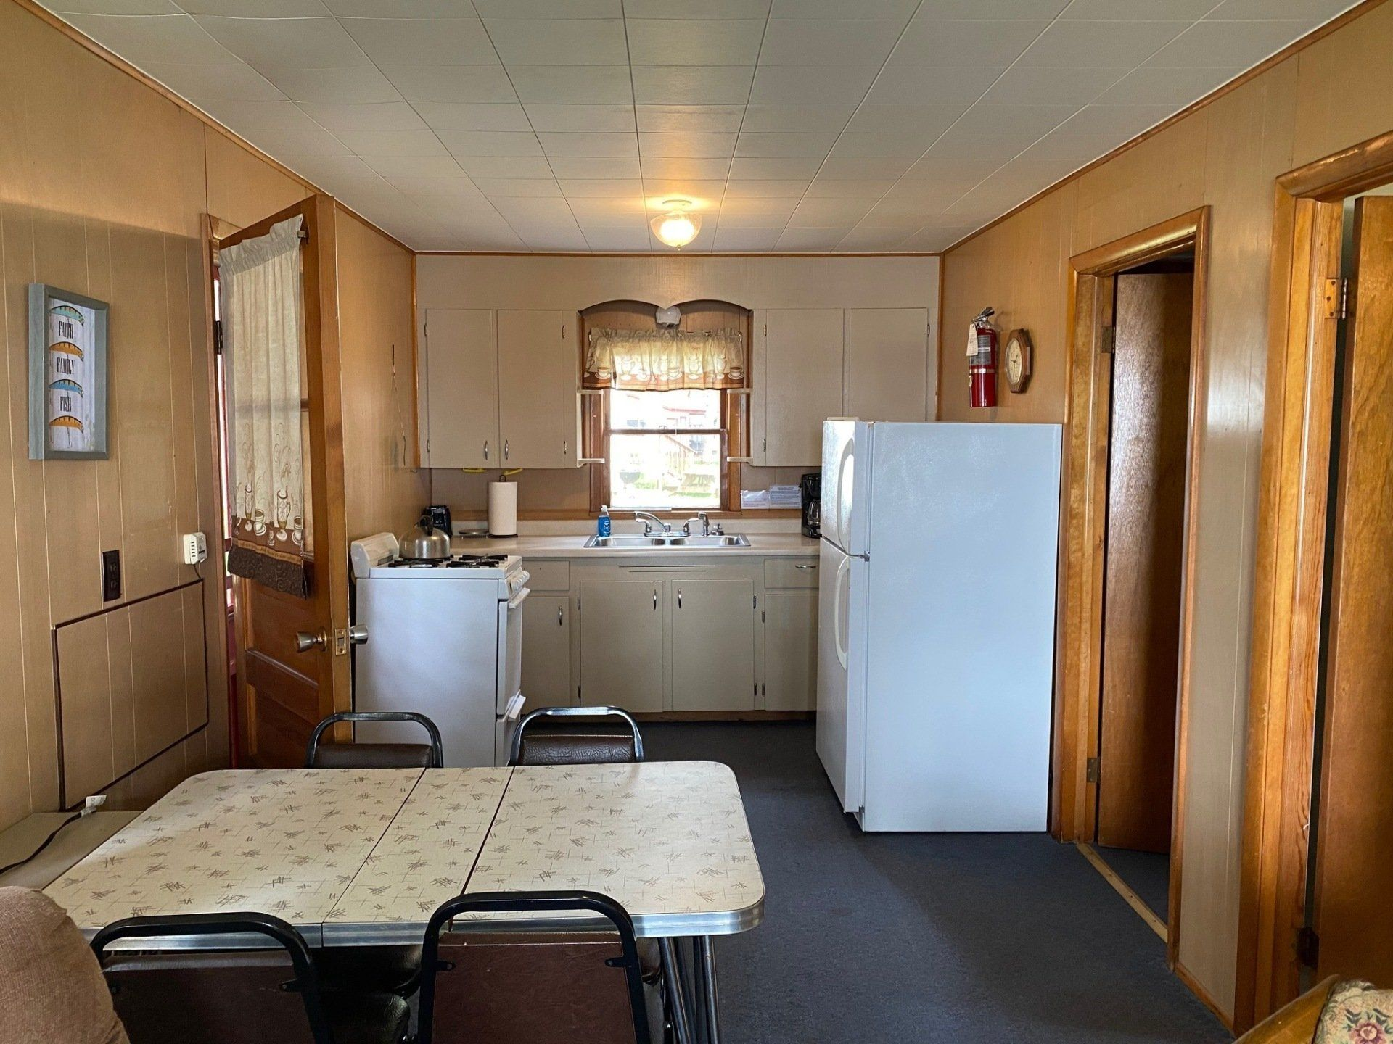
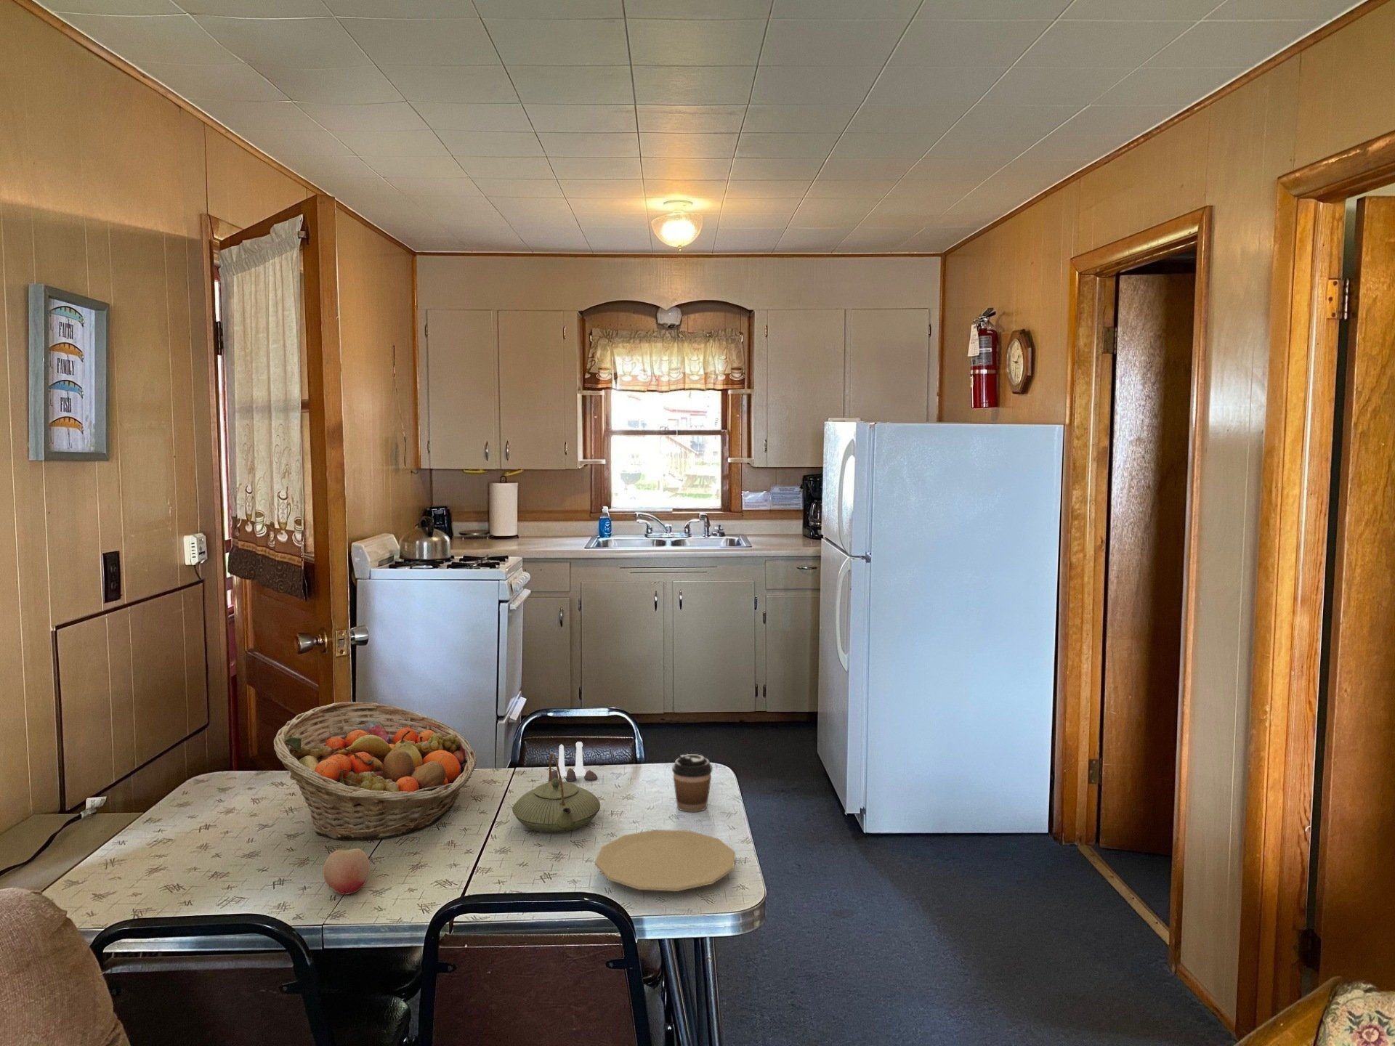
+ fruit (346, 870)
+ teapot (557, 790)
+ plate (666, 864)
+ coffee cup (692, 780)
+ salt and pepper shaker set (576, 761)
+ fruit basket (379, 764)
